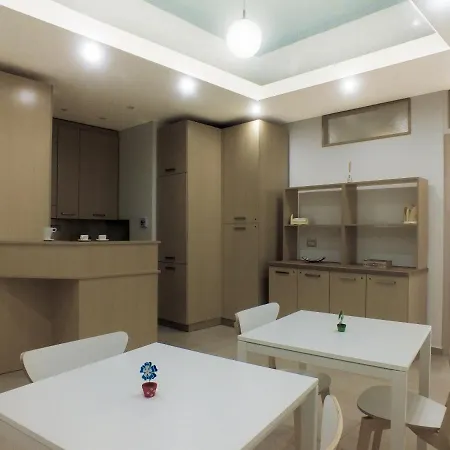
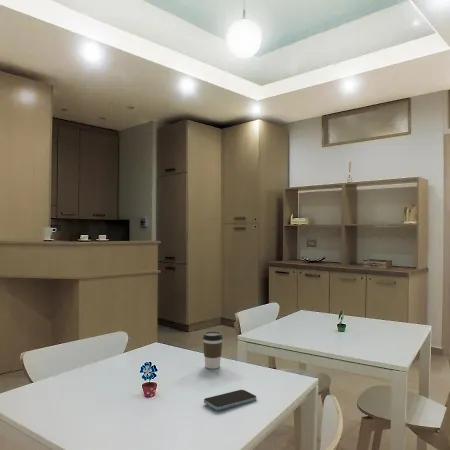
+ coffee cup (212, 349)
+ smartphone (230, 399)
